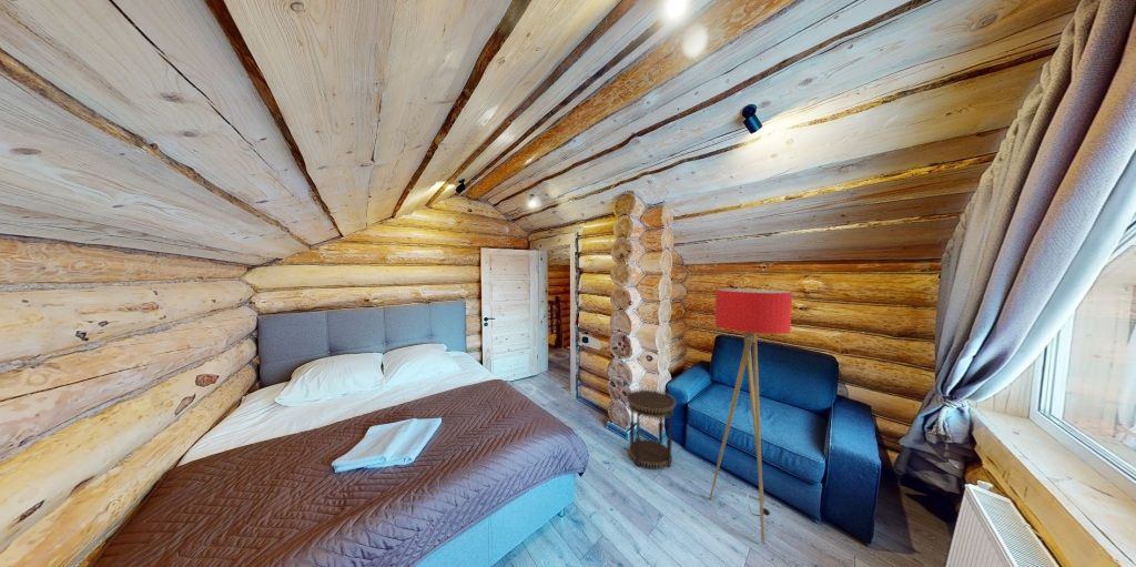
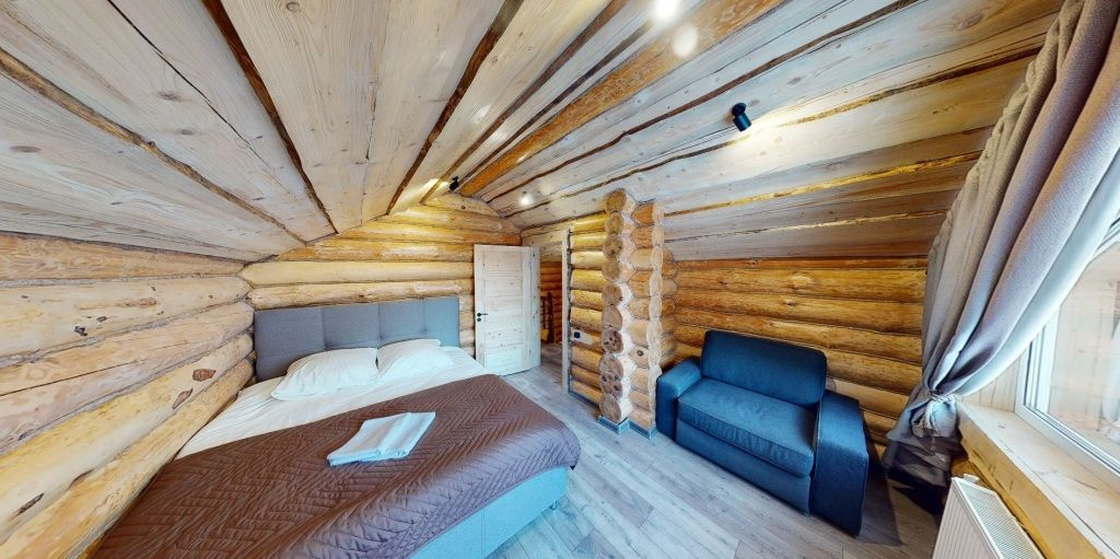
- side table (651, 418)
- floor lamp (747, 403)
